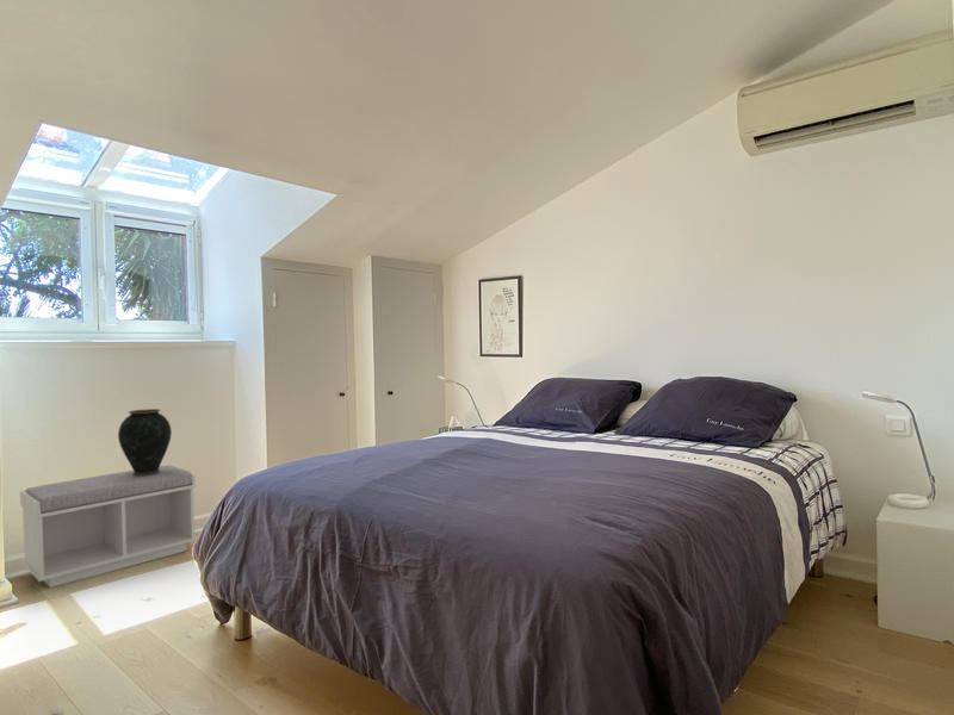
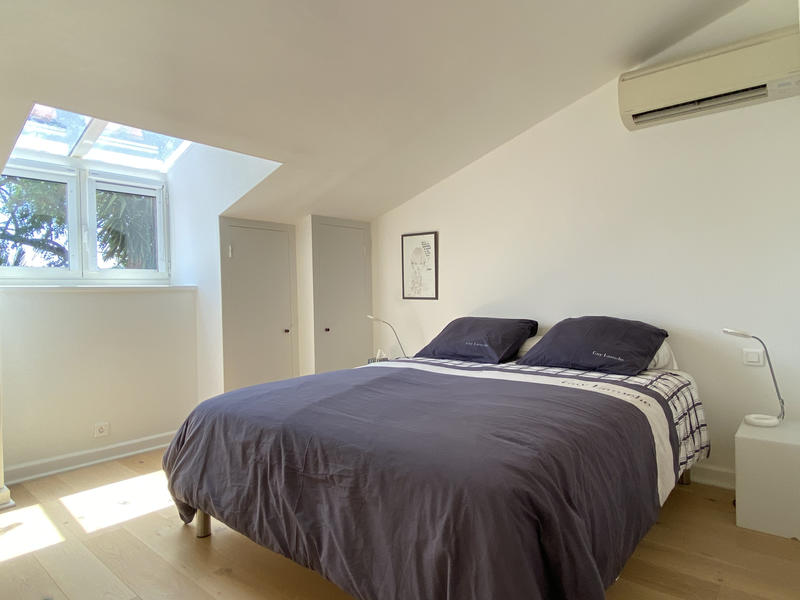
- vase (145, 441)
- bench (113, 518)
